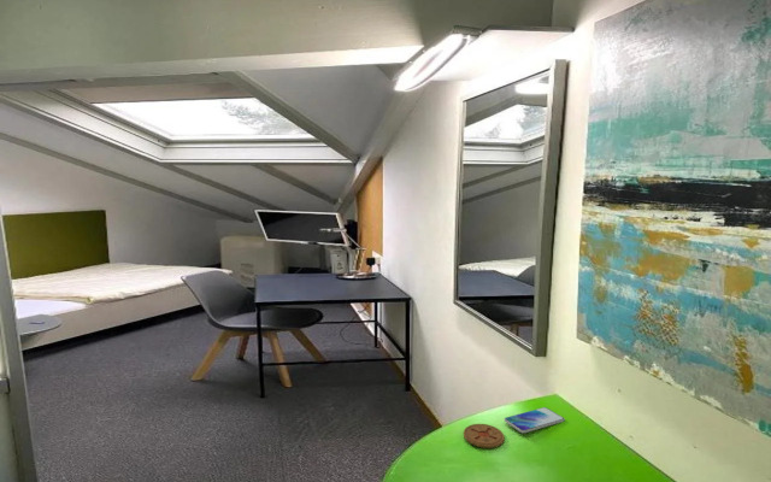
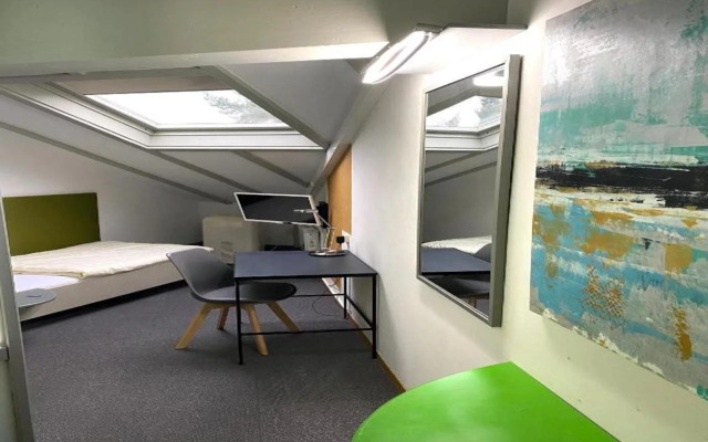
- coaster (483, 435)
- smartphone (534, 419)
